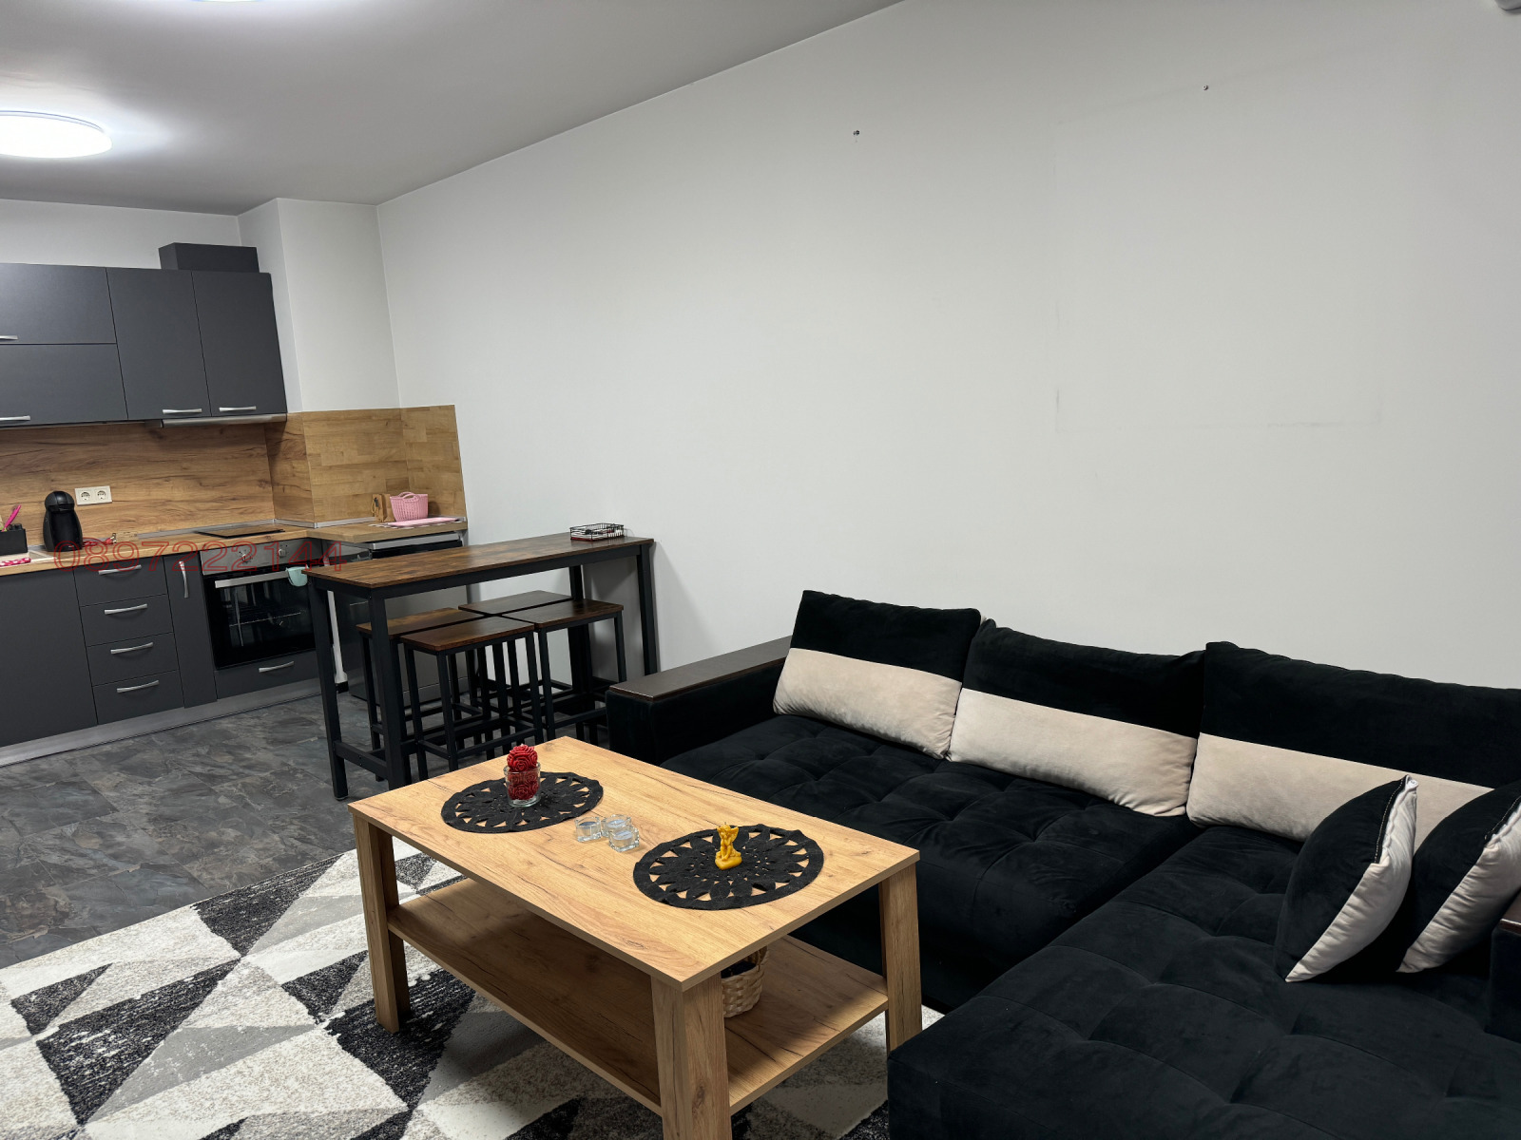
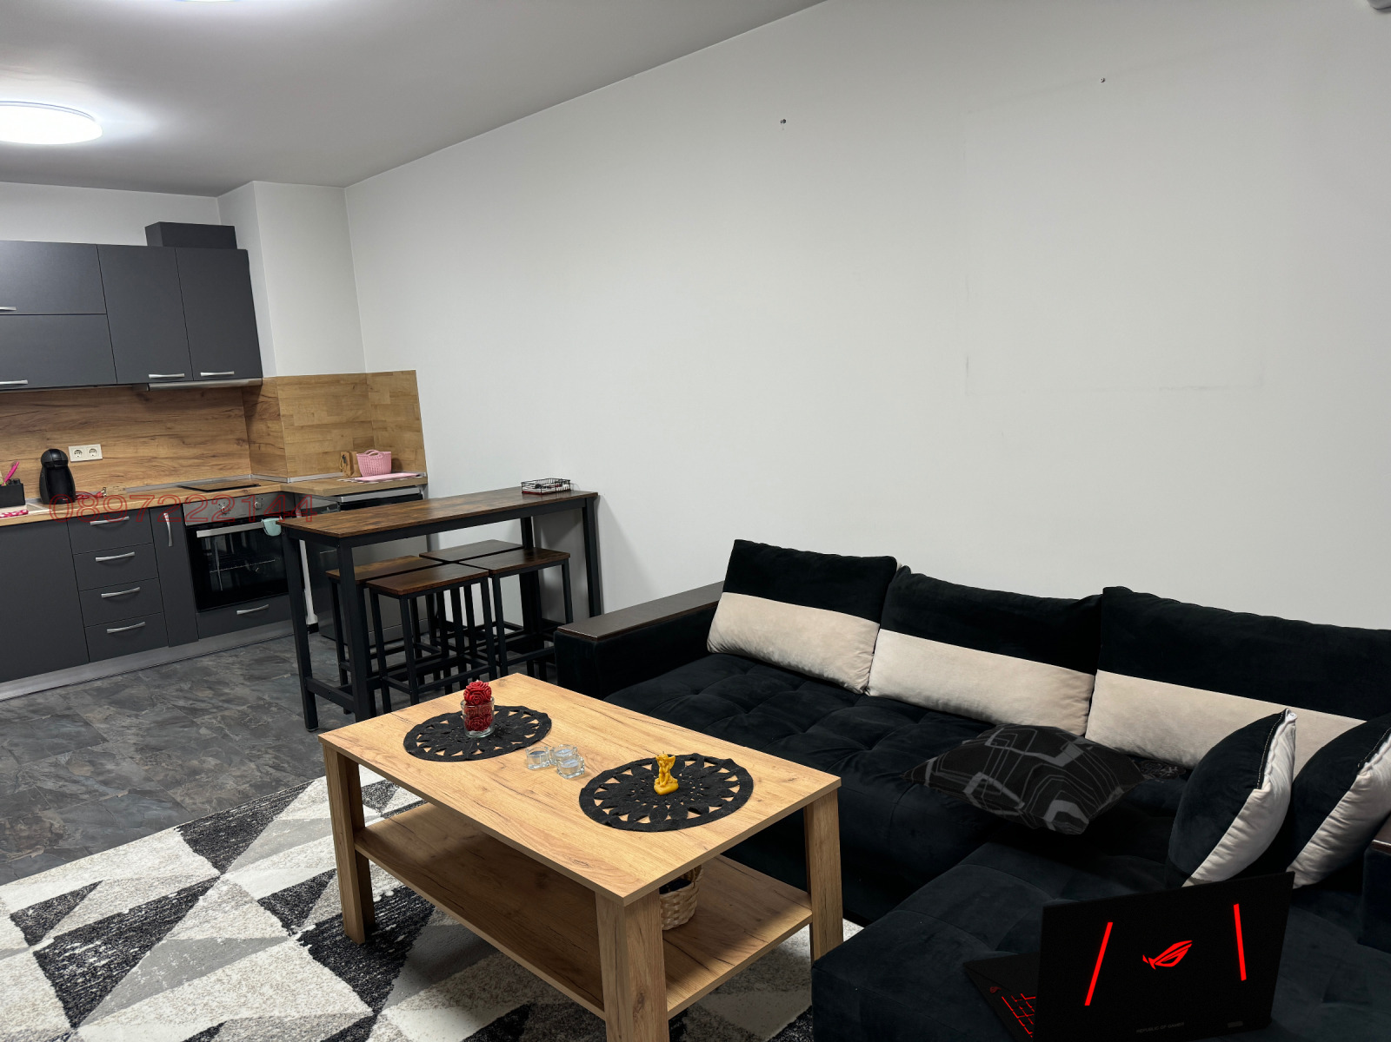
+ decorative pillow (1041, 772)
+ laptop (1115, 925)
